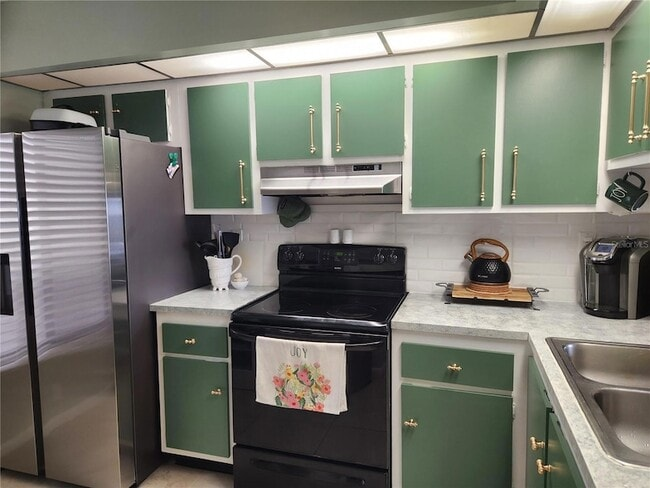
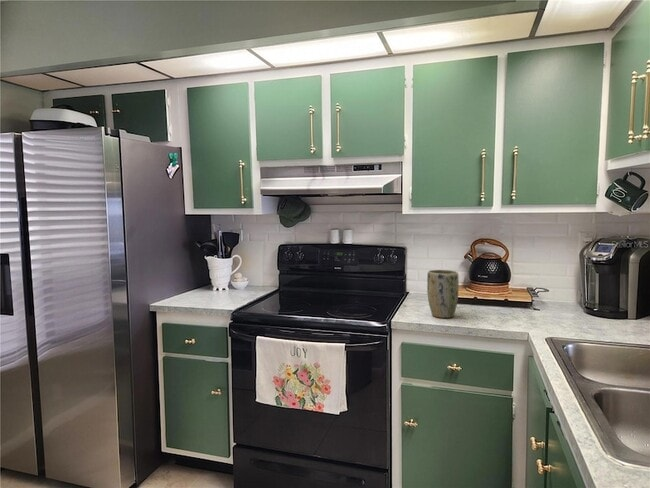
+ plant pot (442, 293)
